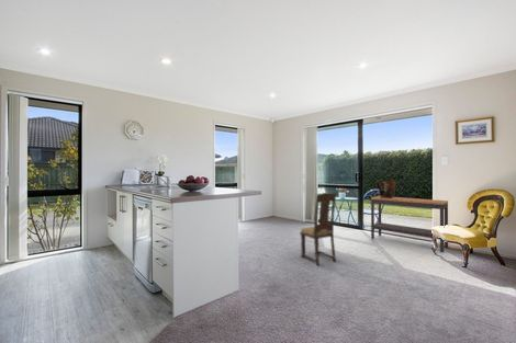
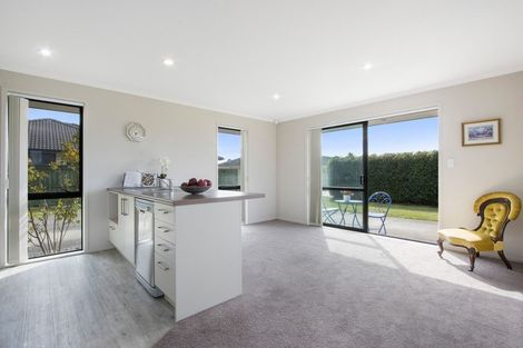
- decorative urn (385, 187)
- console table (404, 226)
- chair (317, 225)
